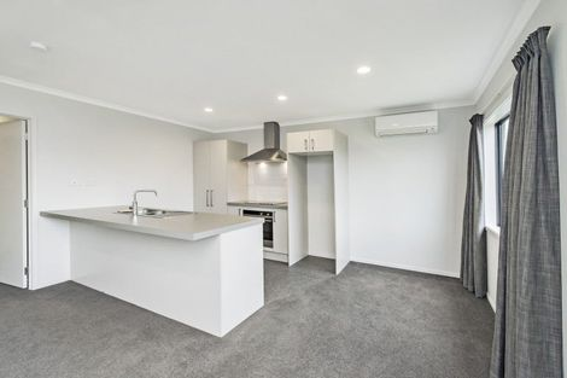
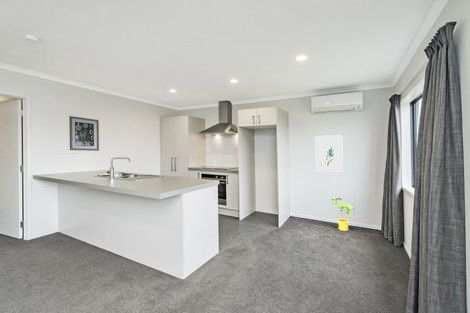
+ house plant (342, 213)
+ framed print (328, 153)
+ wall art (84, 134)
